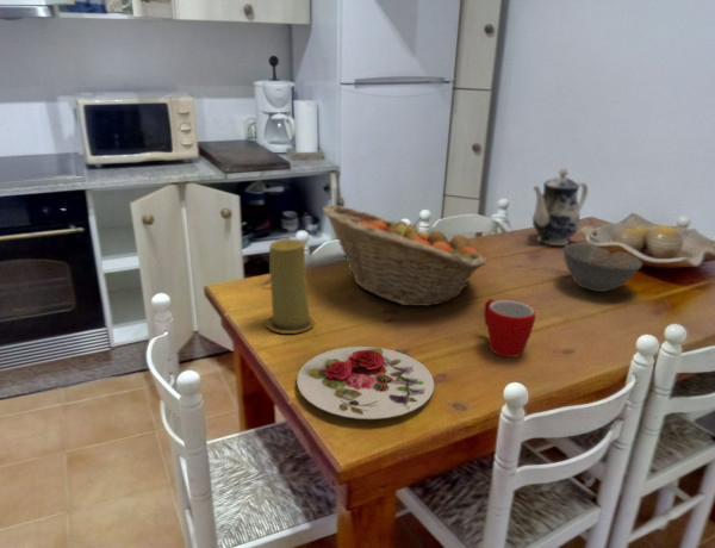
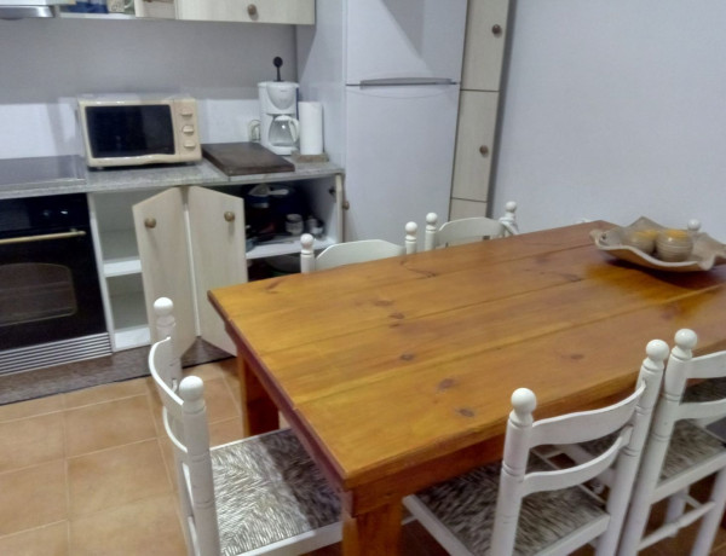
- mug (503, 325)
- plate (365, 378)
- bowl (599, 270)
- candle (290, 284)
- teapot (558, 205)
- fruit basket (400, 247)
